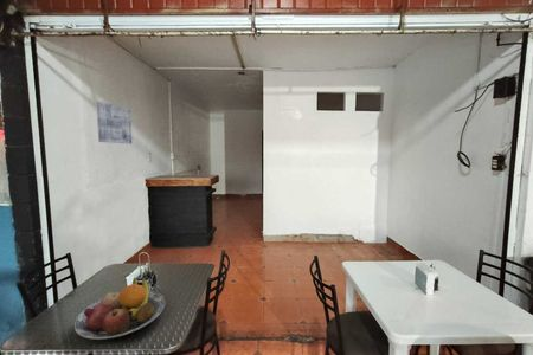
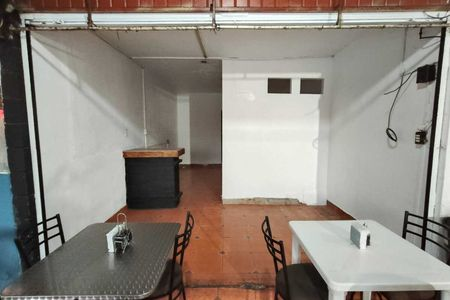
- fruit bowl (122, 306)
- wall art (115, 124)
